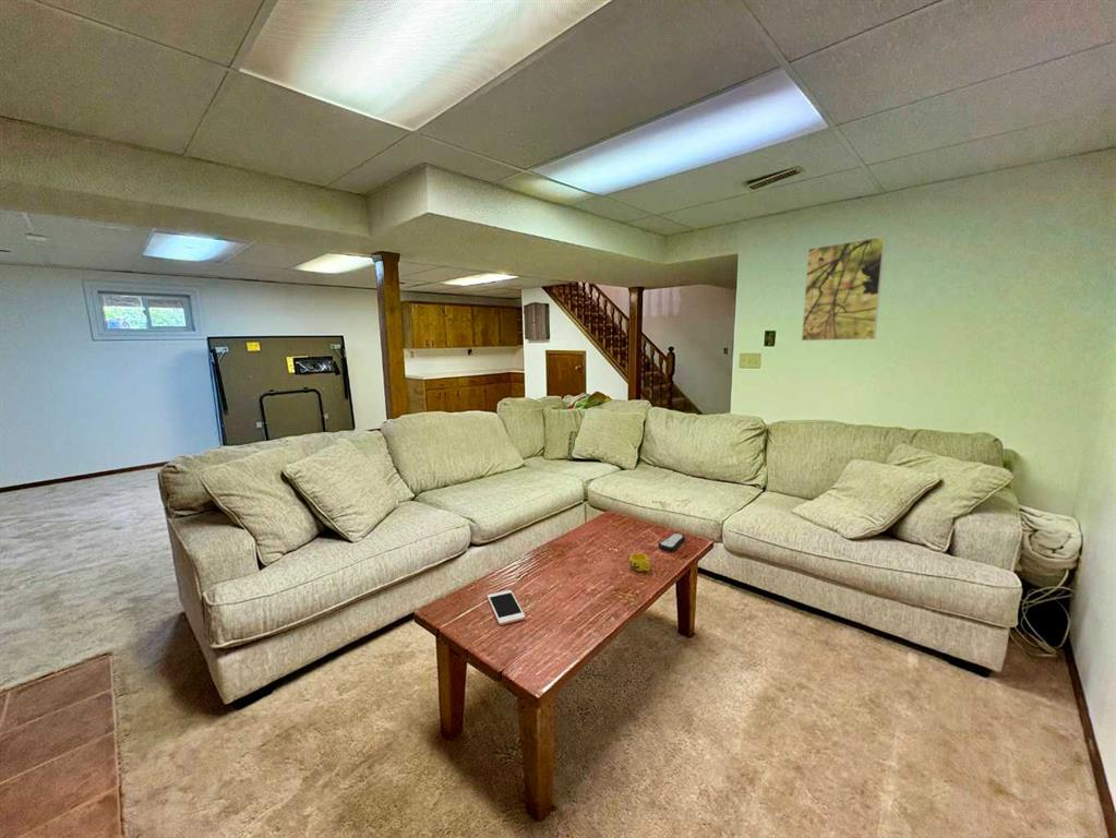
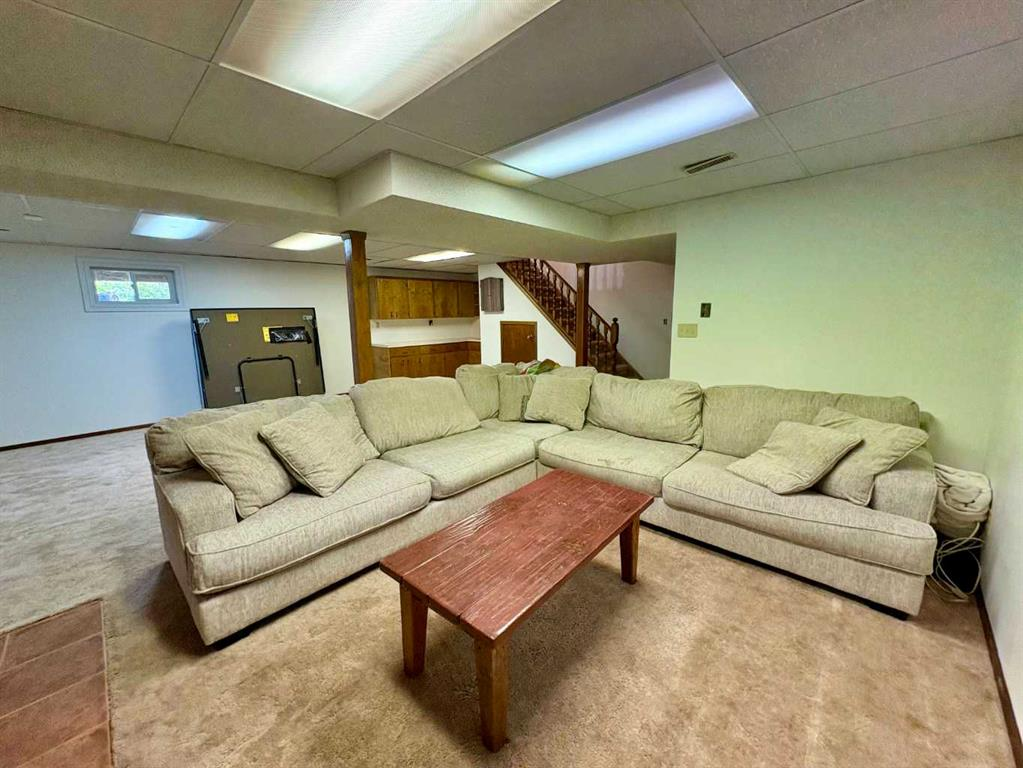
- remote control (672, 541)
- cell phone (505, 606)
- cup (640, 563)
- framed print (840, 291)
